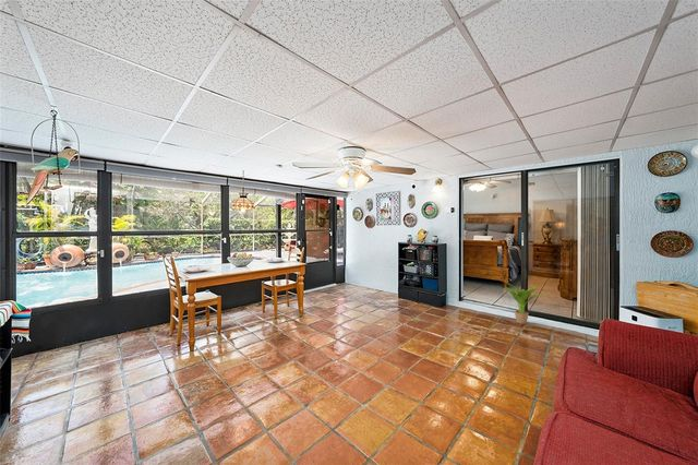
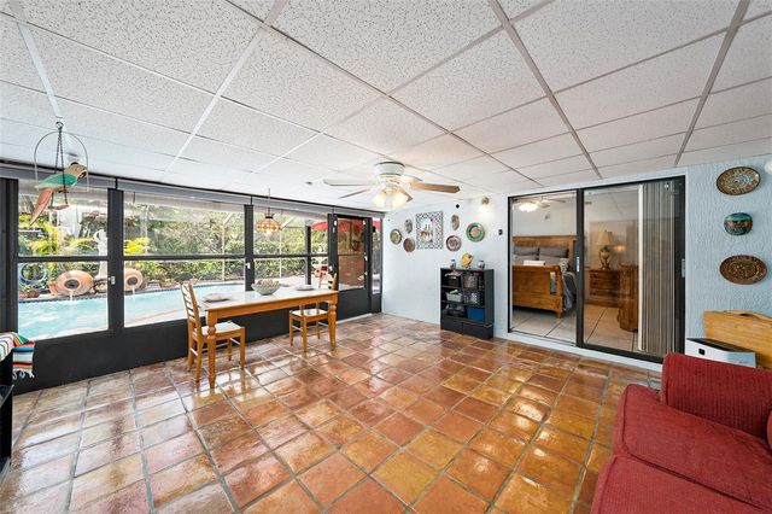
- potted plant (521, 302)
